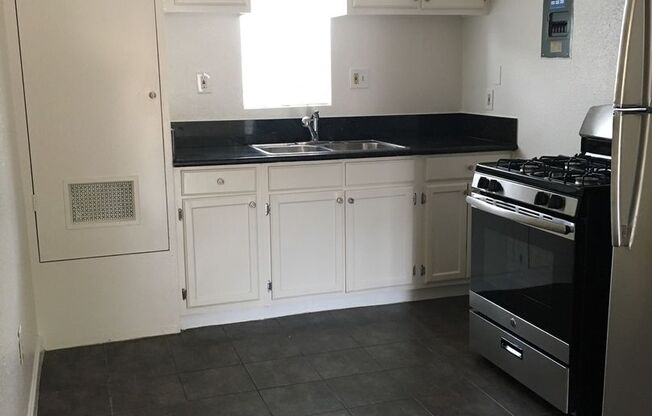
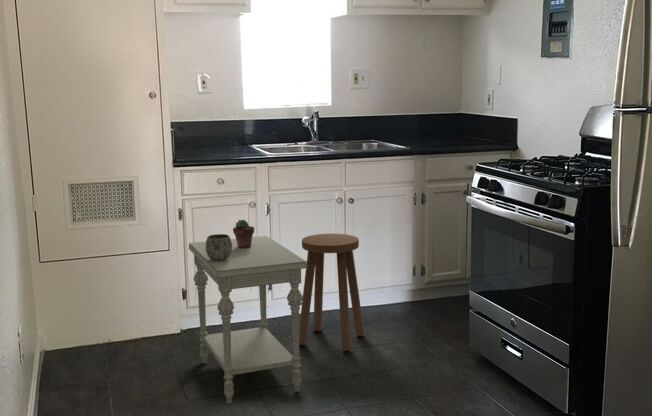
+ stool (322, 290)
+ side table (232, 313)
+ potted succulent (243, 232)
+ mug (218, 246)
